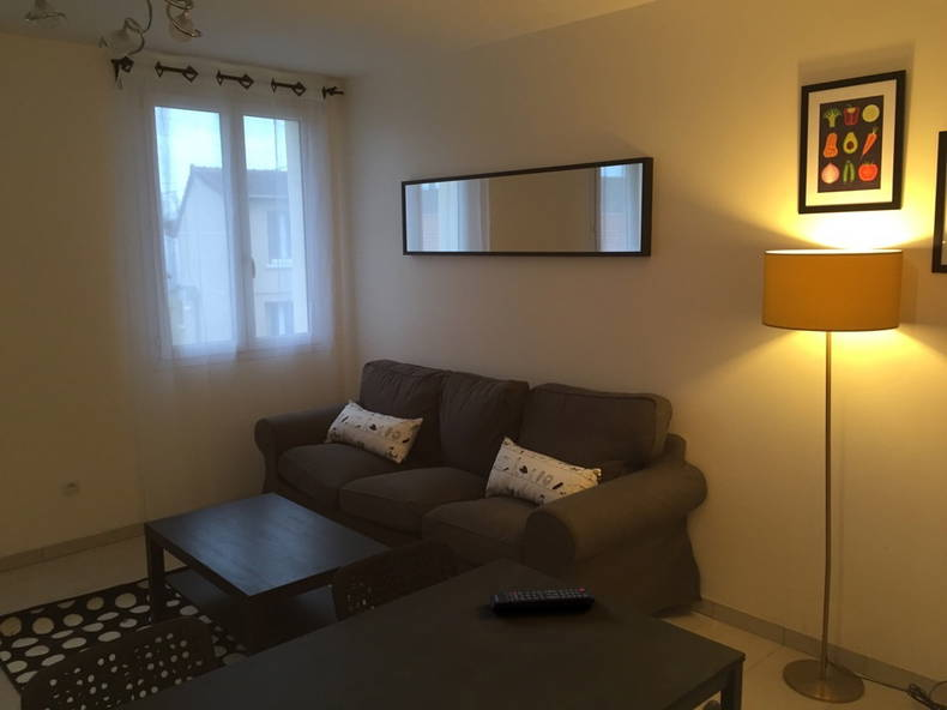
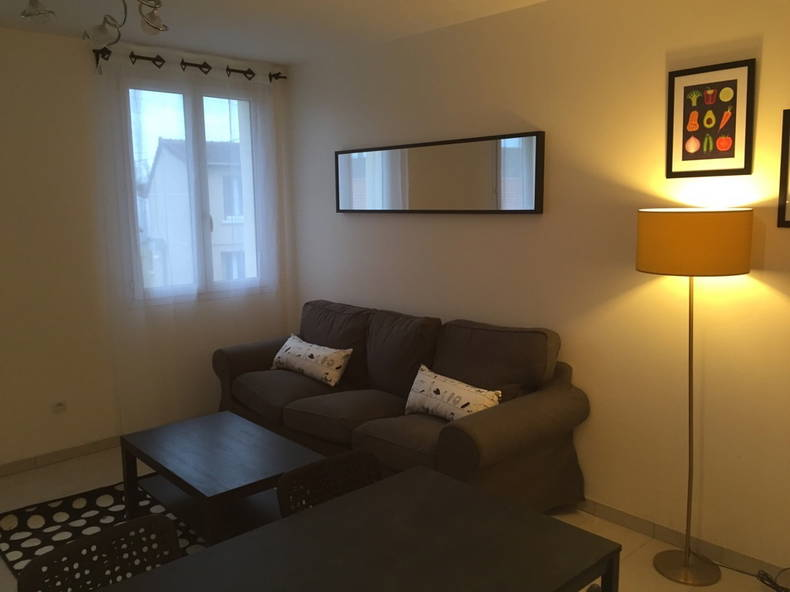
- remote control (542, 598)
